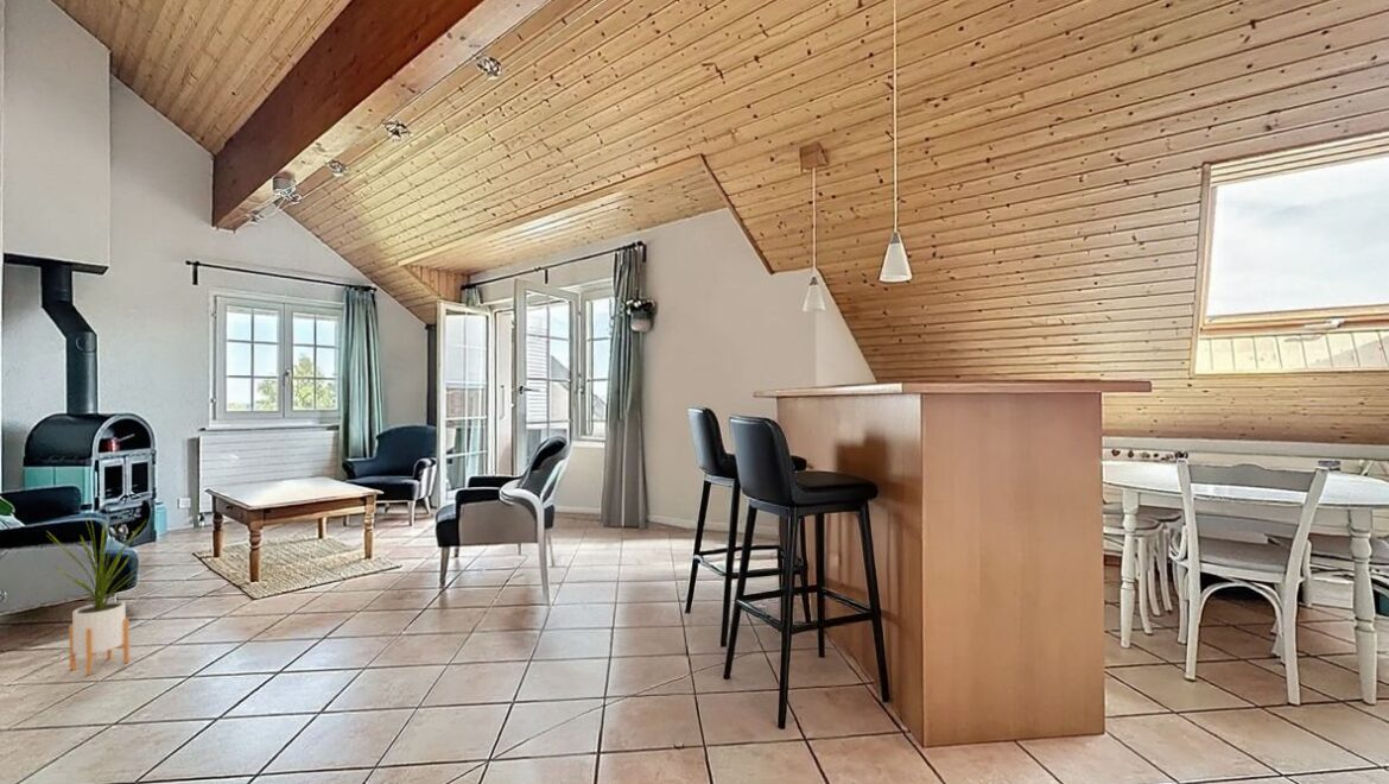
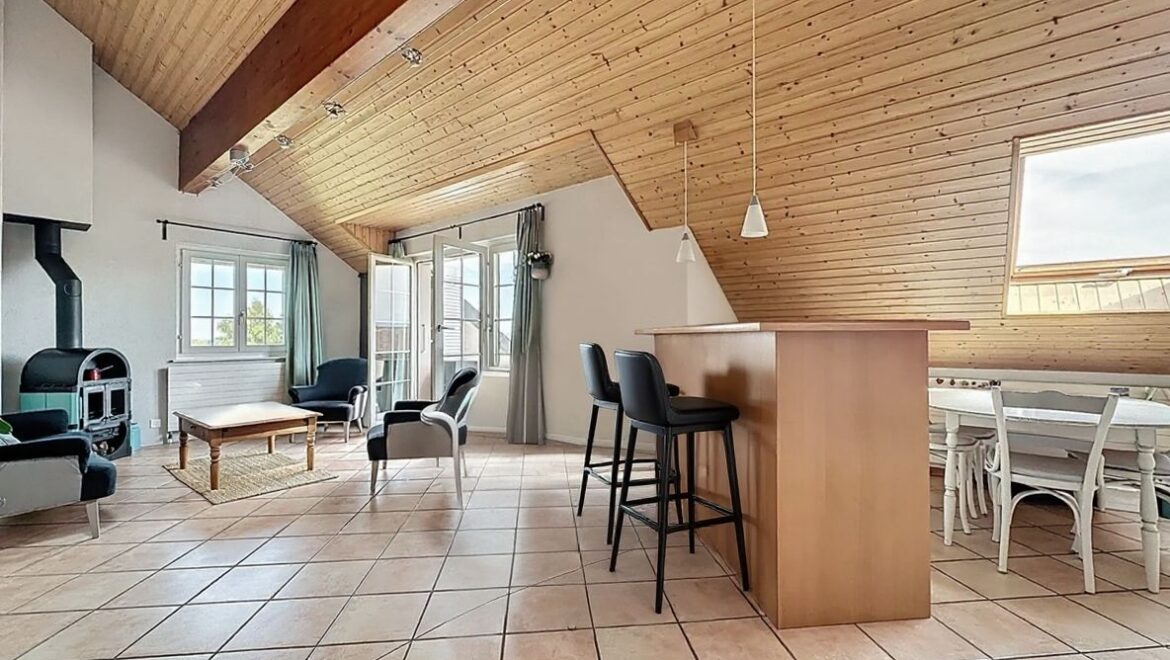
- house plant (97, 588)
